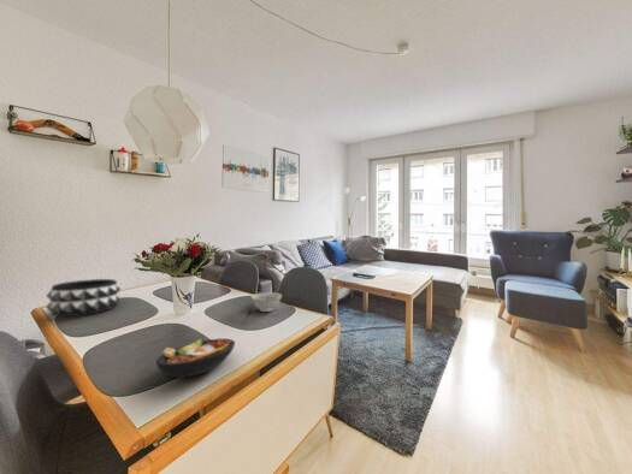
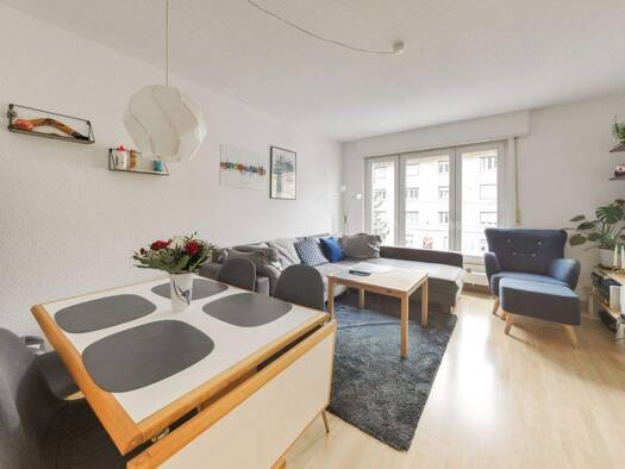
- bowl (199, 357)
- decorative bowl (85, 296)
- bowl (266, 302)
